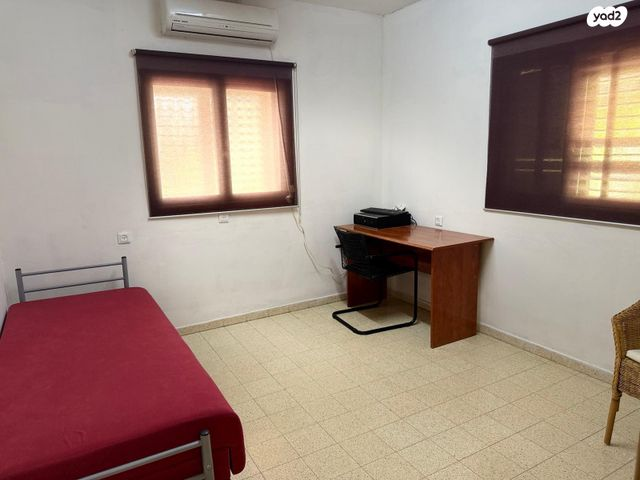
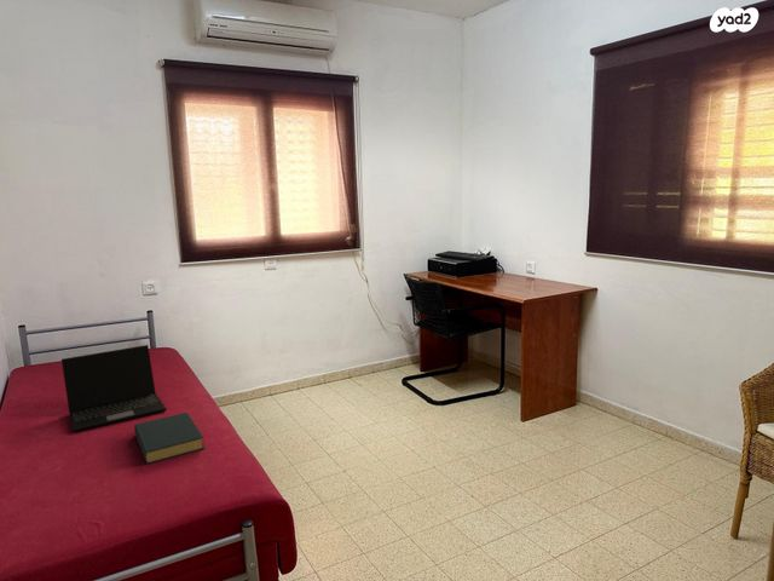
+ laptop (114, 384)
+ hardback book (168, 436)
